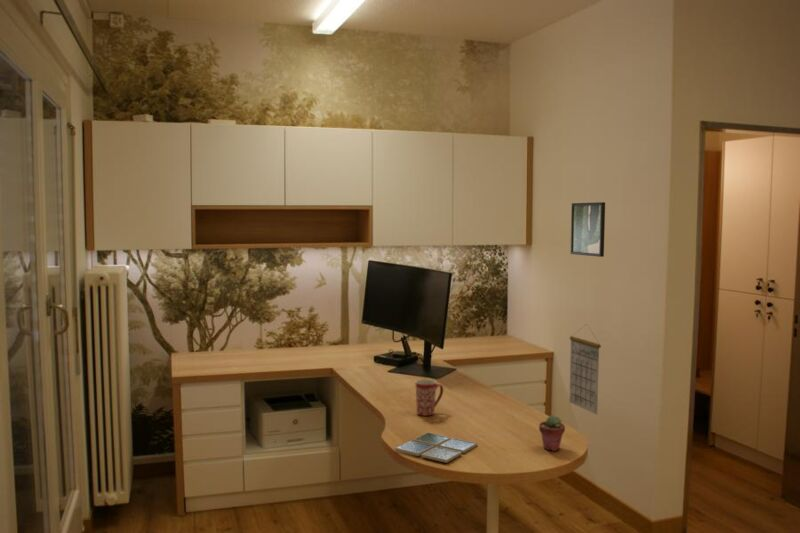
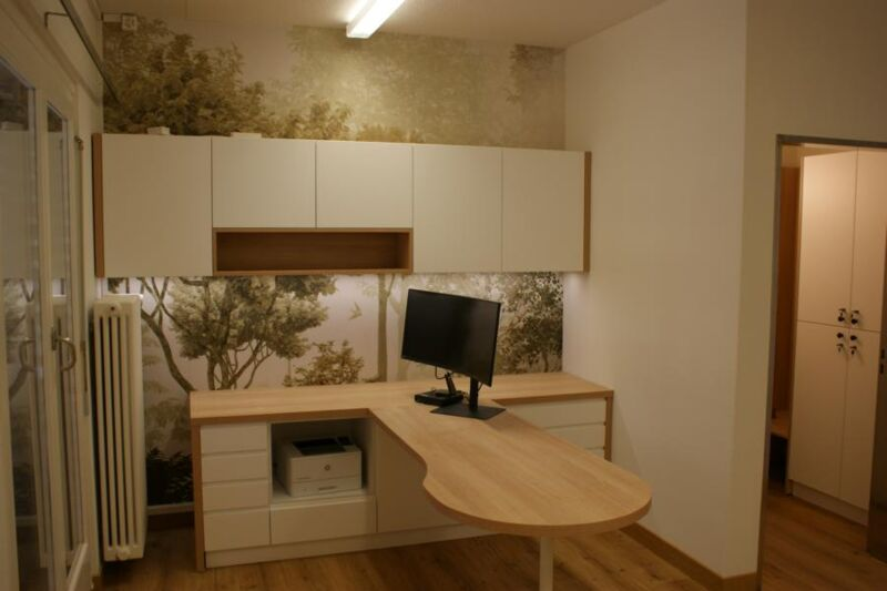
- drink coaster (436, 446)
- potted succulent (551, 431)
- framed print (587, 229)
- mug (429, 397)
- calendar (584, 366)
